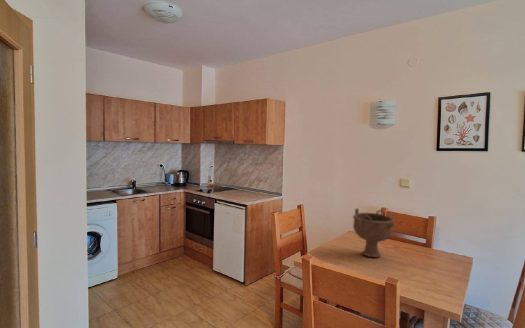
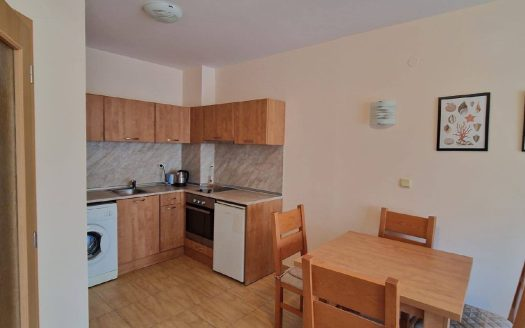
- decorative bowl (372, 232)
